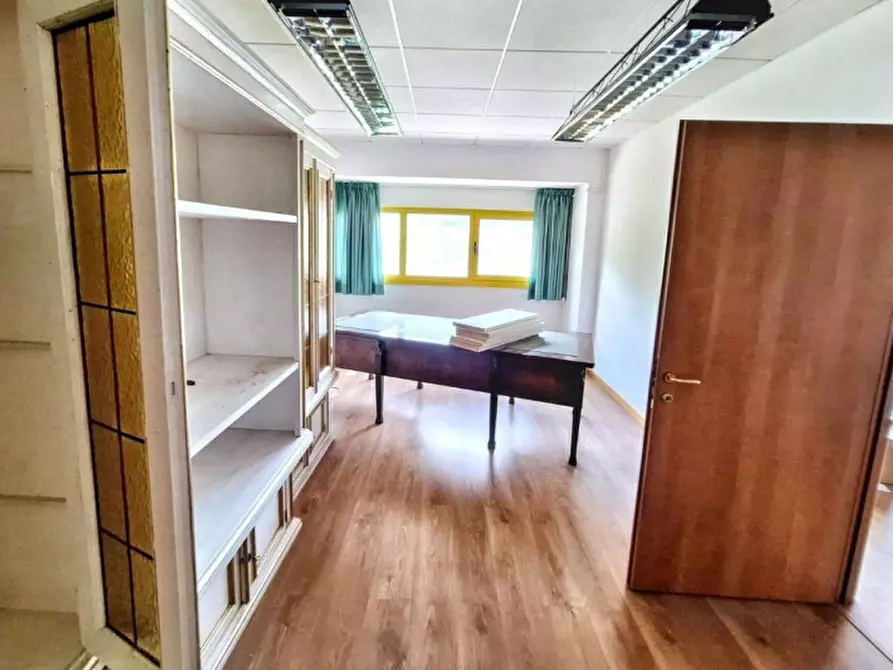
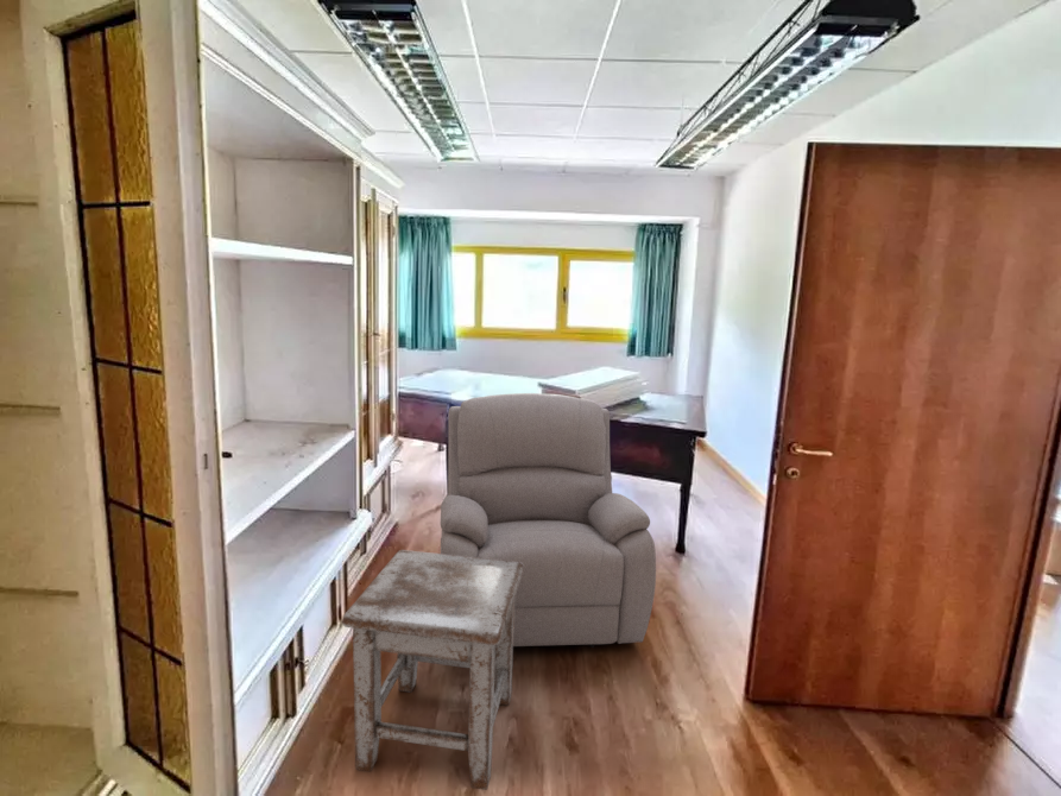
+ chair (538, 507)
+ stool (441, 659)
